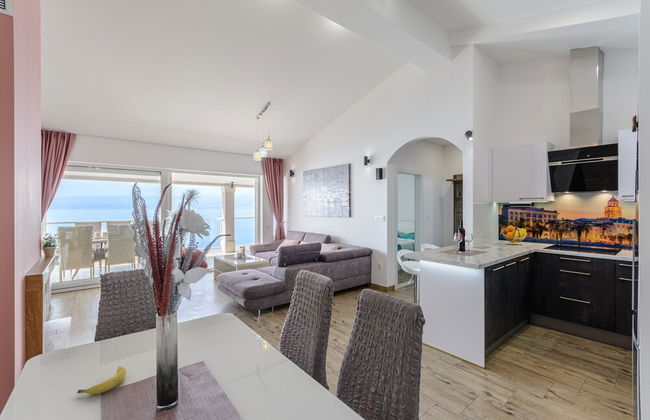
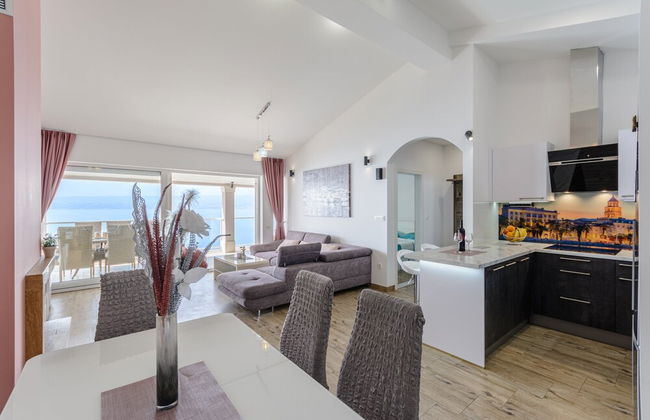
- fruit (103, 382)
